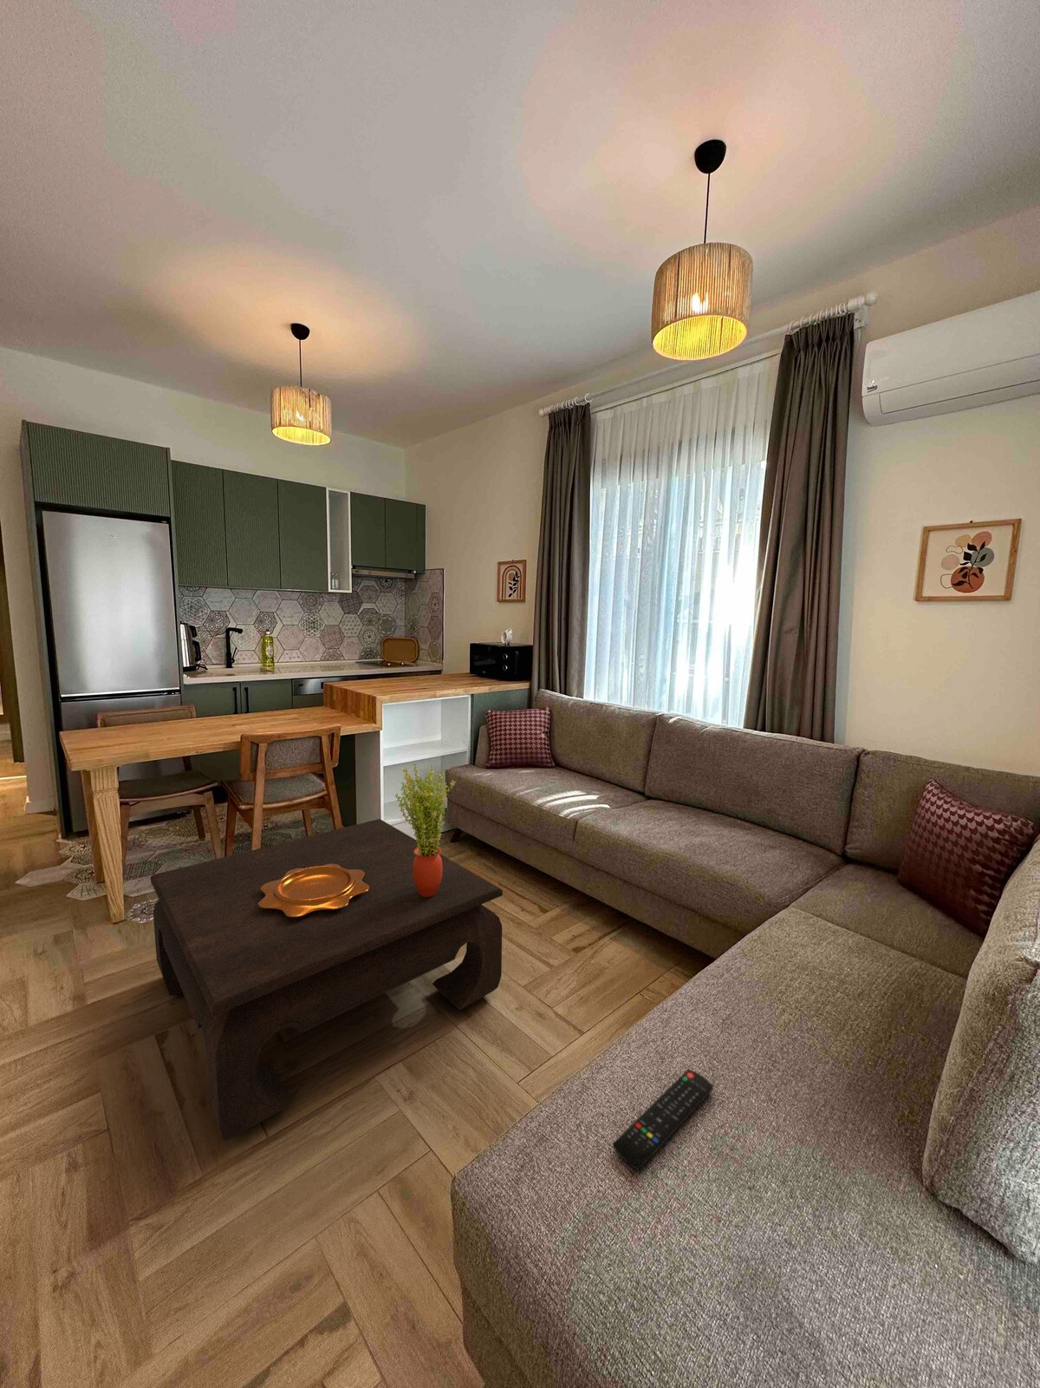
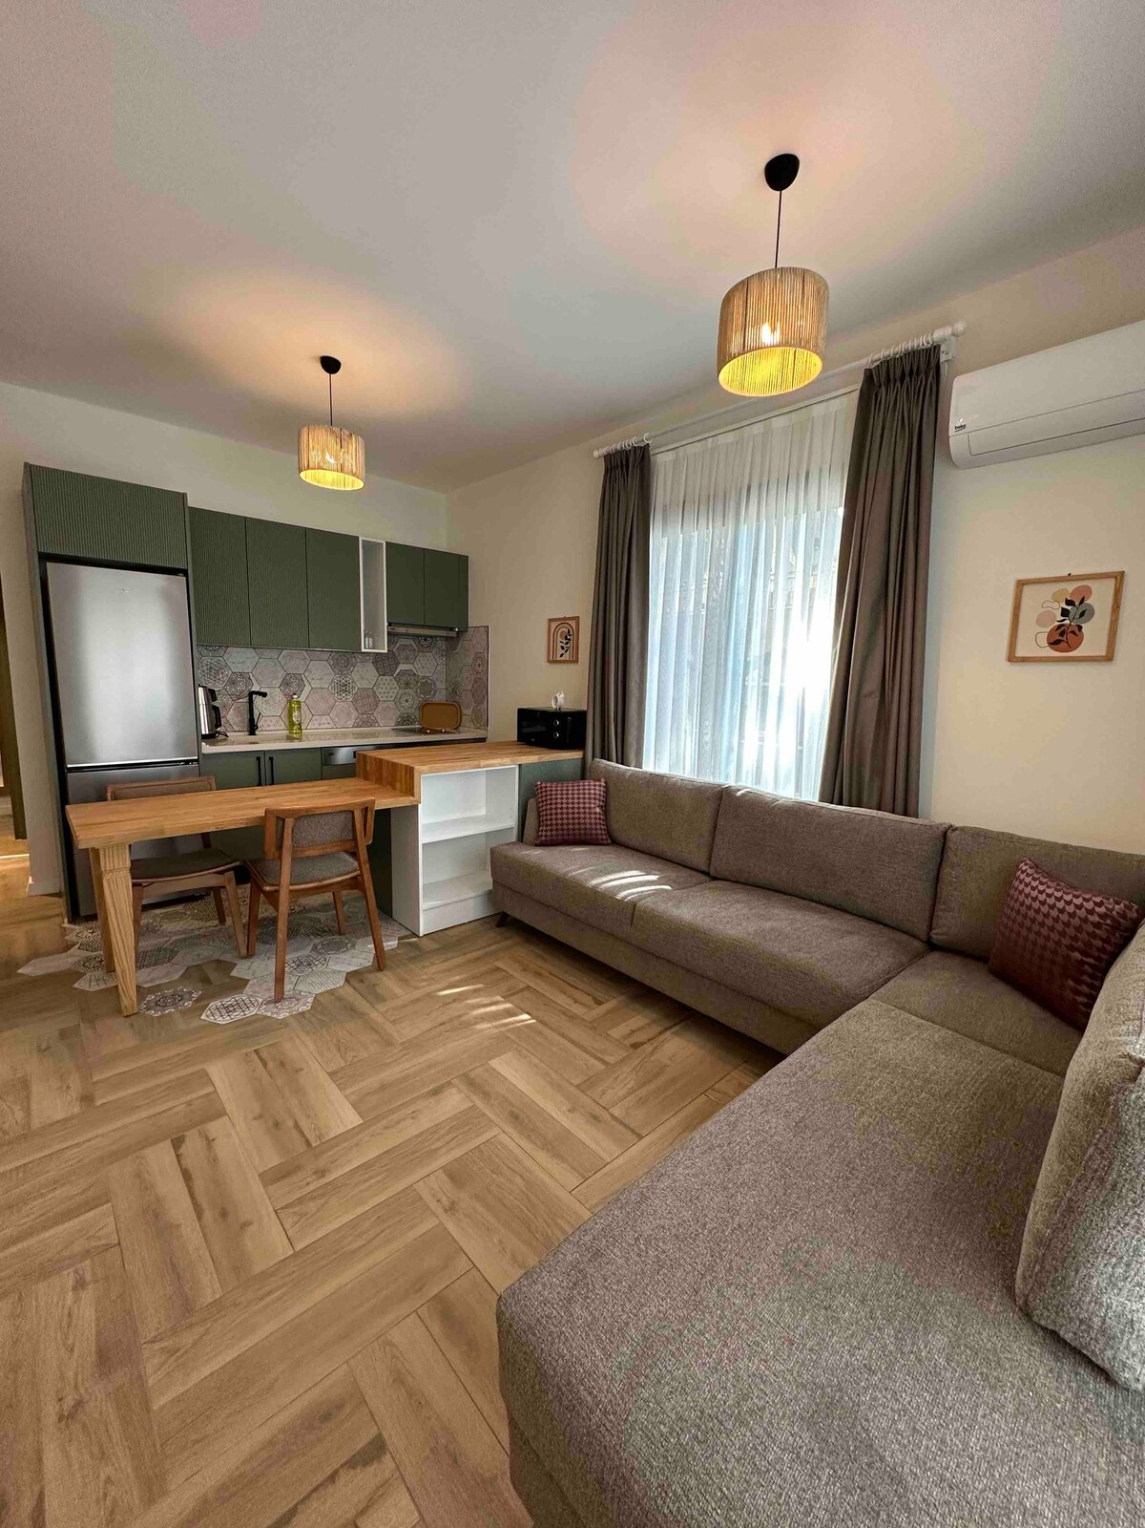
- coffee table (326, 934)
- remote control (666, 1115)
- potted plant (424, 832)
- decorative bowl (315, 886)
